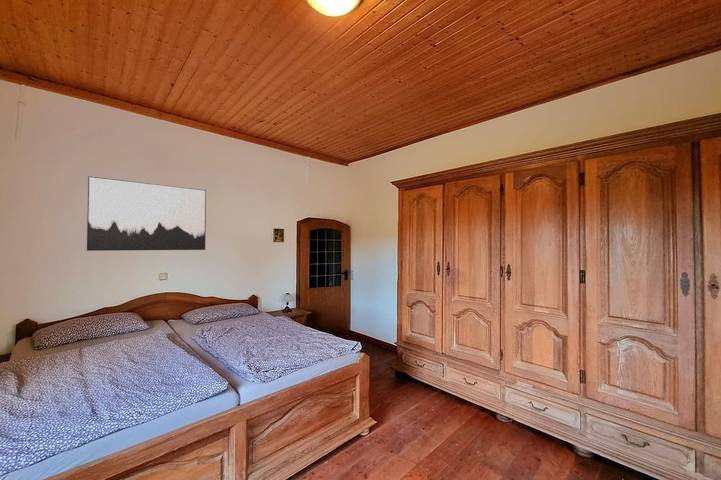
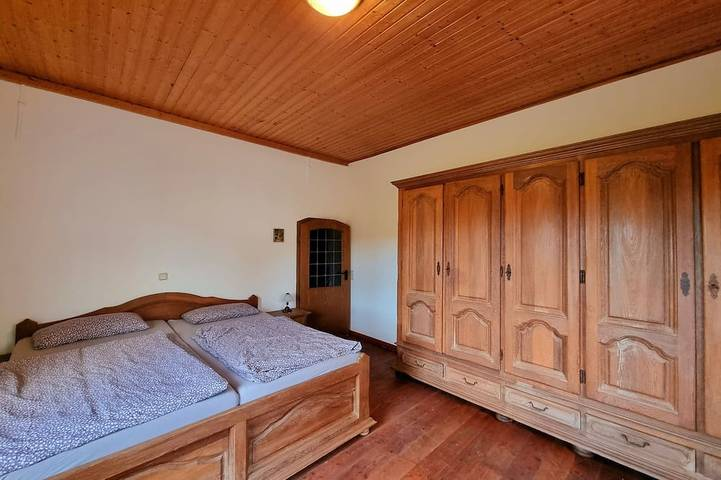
- wall art (152, 217)
